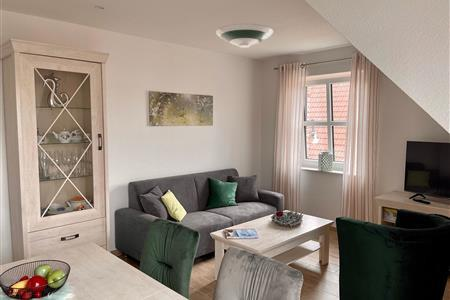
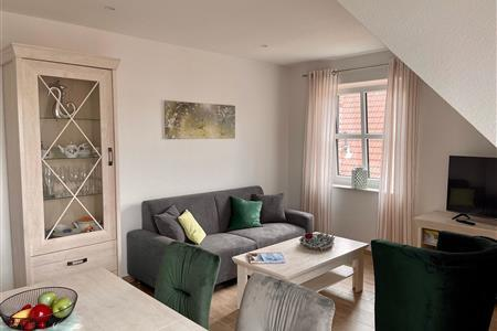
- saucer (244, 39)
